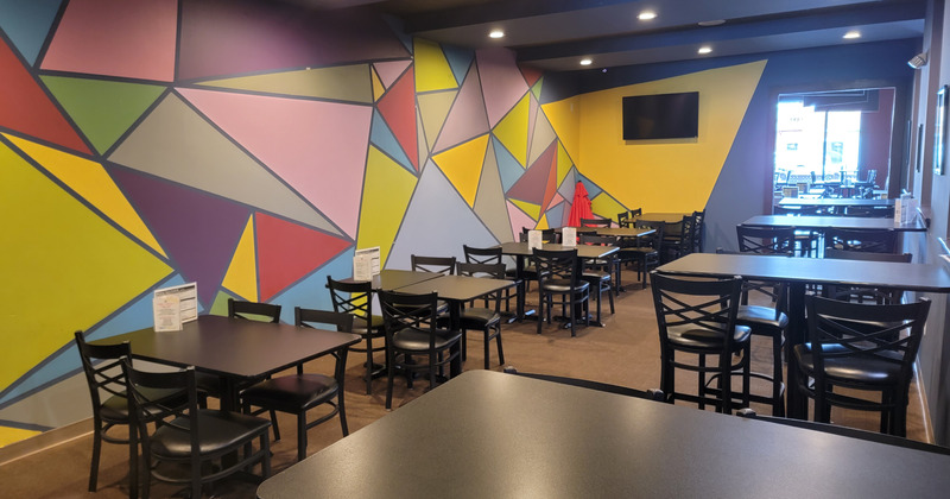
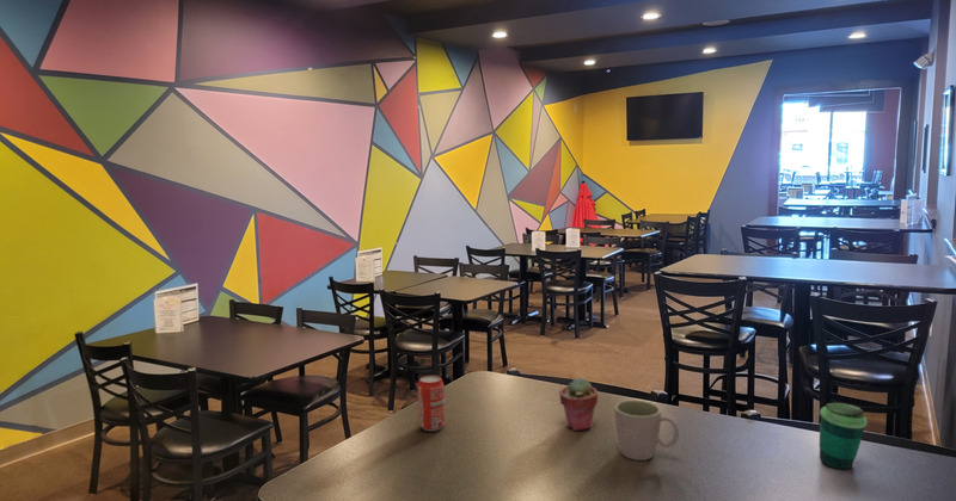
+ cup (841, 437)
+ mug (645, 432)
+ potted succulent (578, 401)
+ beverage can (430, 403)
